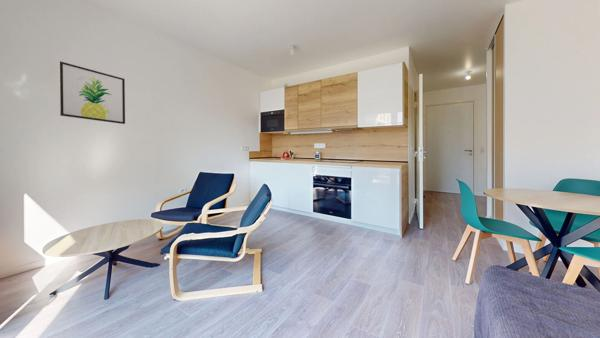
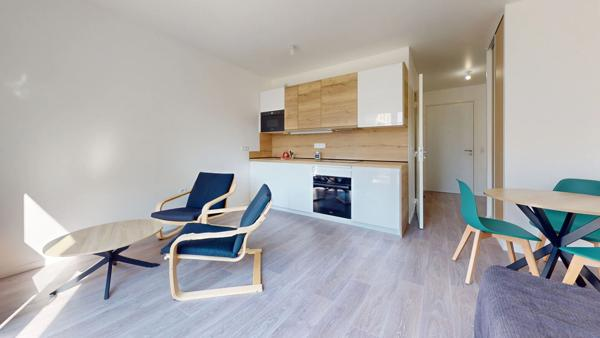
- wall art (94, 95)
